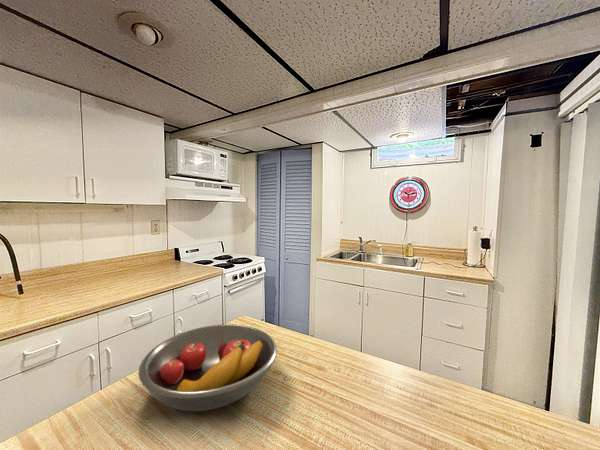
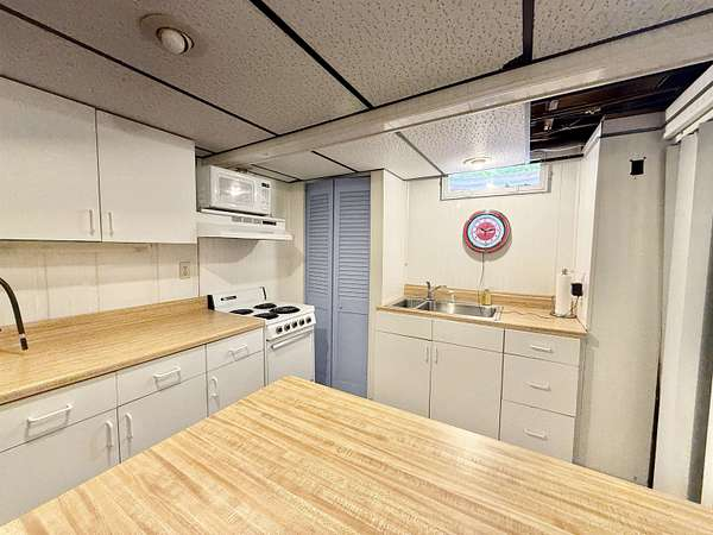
- fruit bowl (213, 363)
